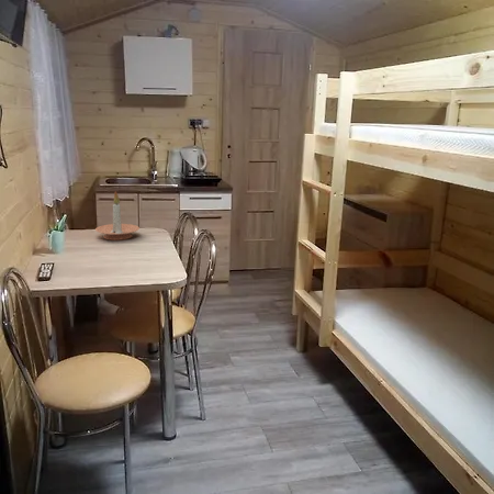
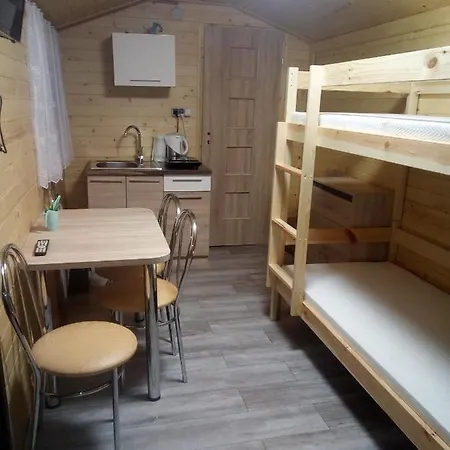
- candle holder (116, 213)
